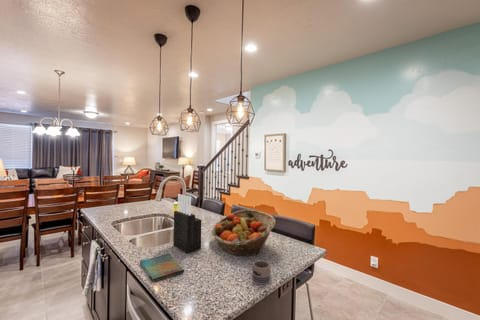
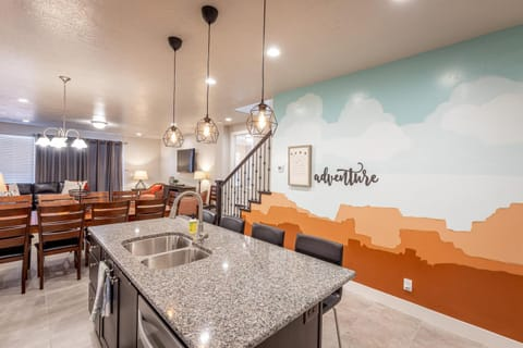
- mug (259, 270)
- knife block (188, 220)
- fruit basket (242, 230)
- dish towel (161, 265)
